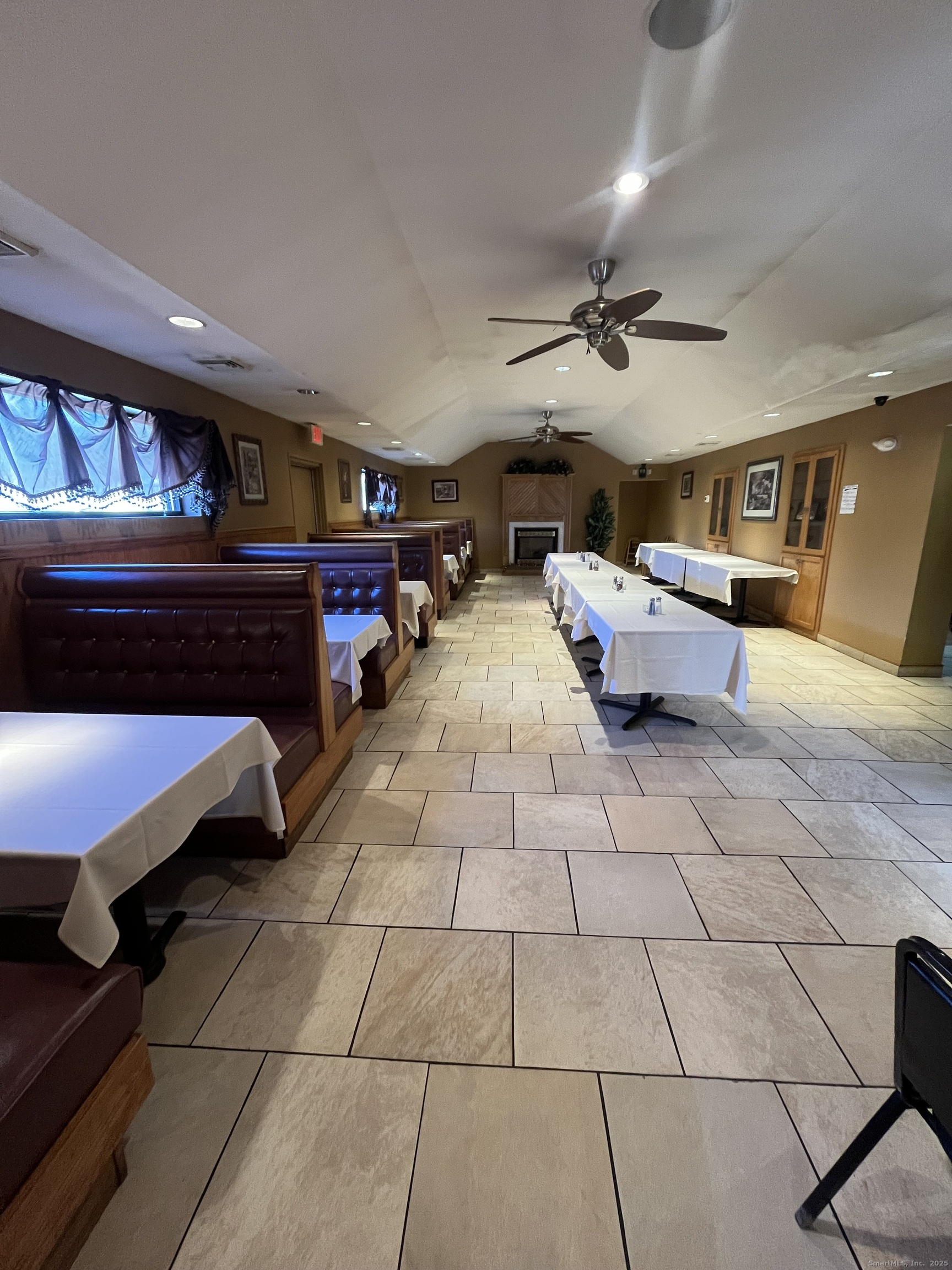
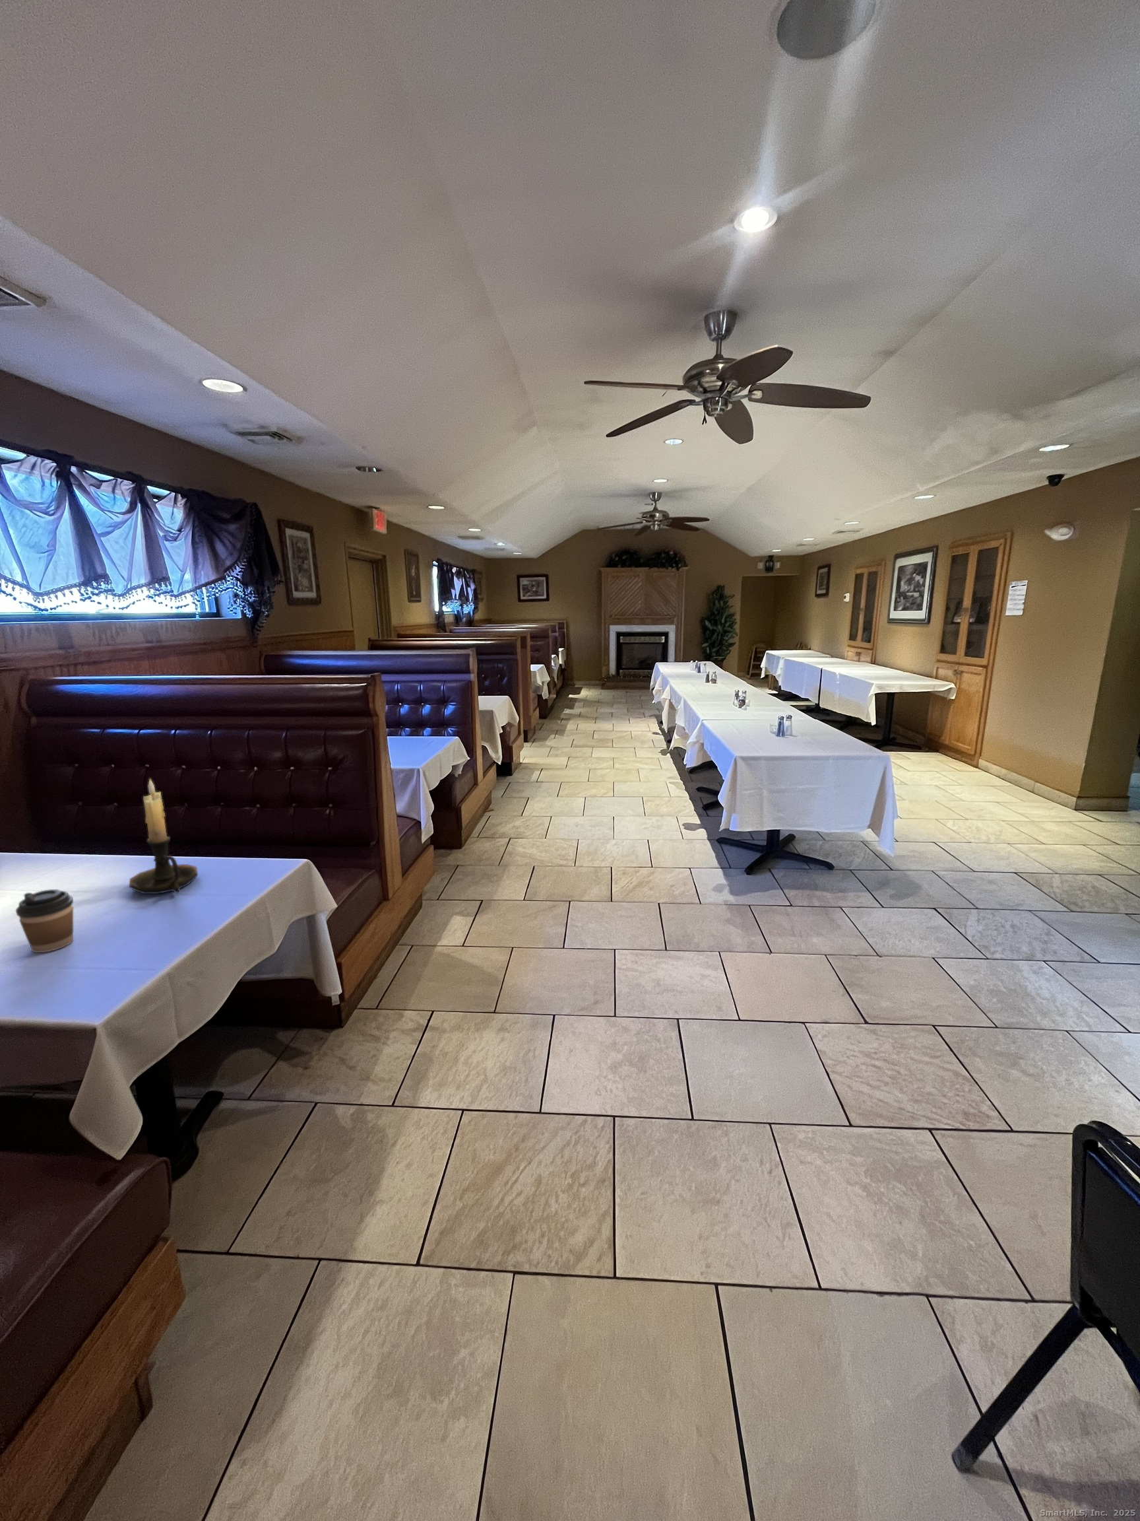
+ candle holder (160, 834)
+ coffee cup (48, 917)
